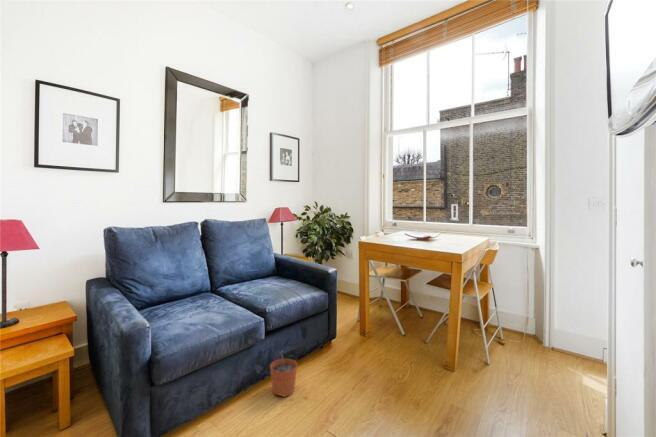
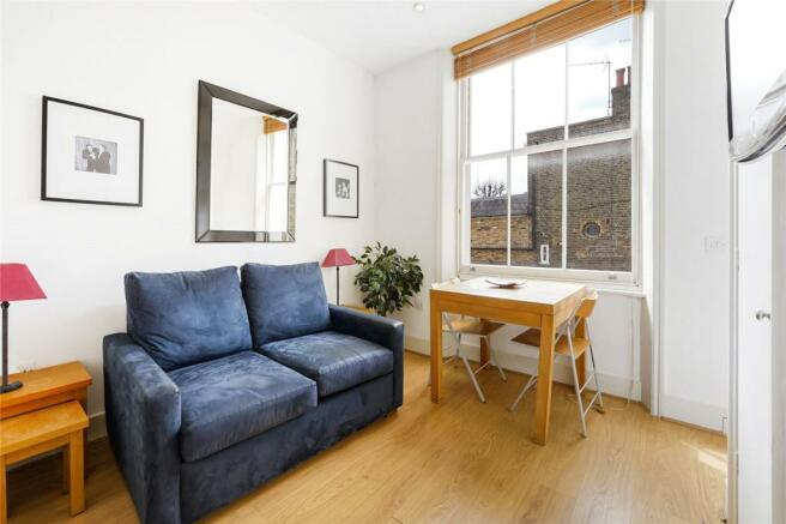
- plant pot (283, 371)
